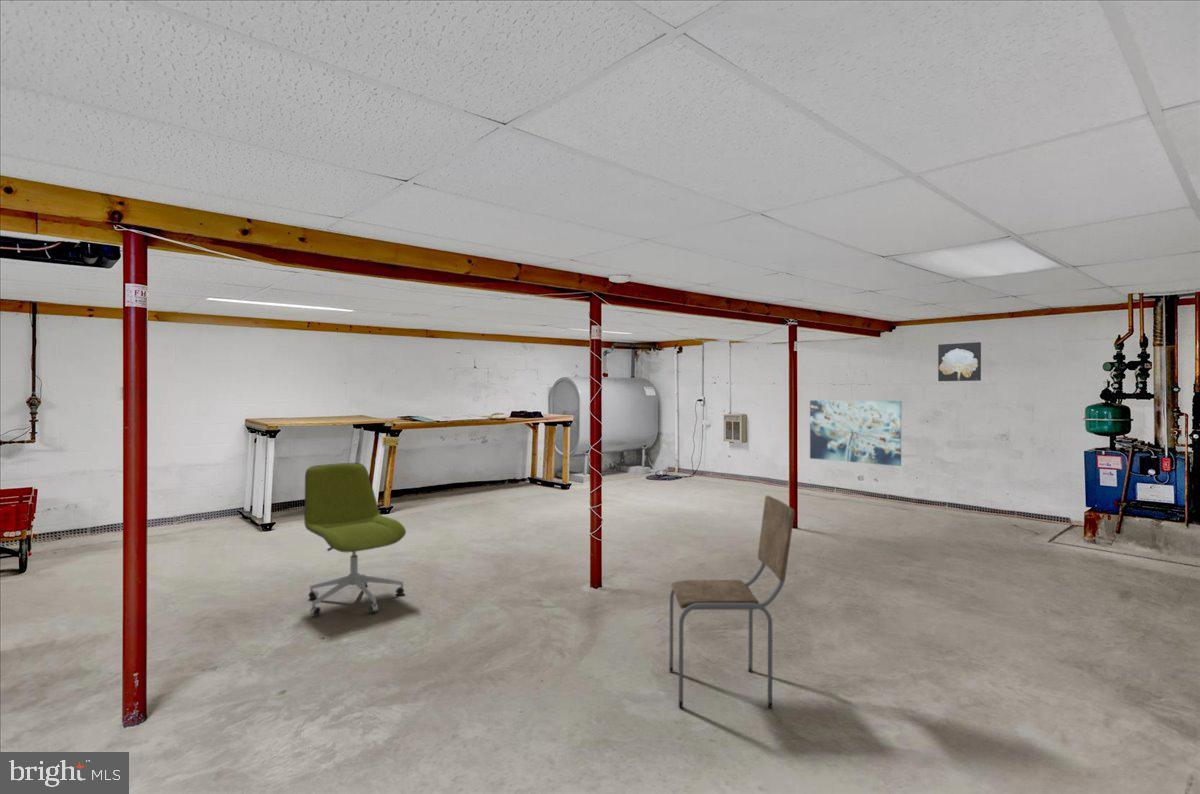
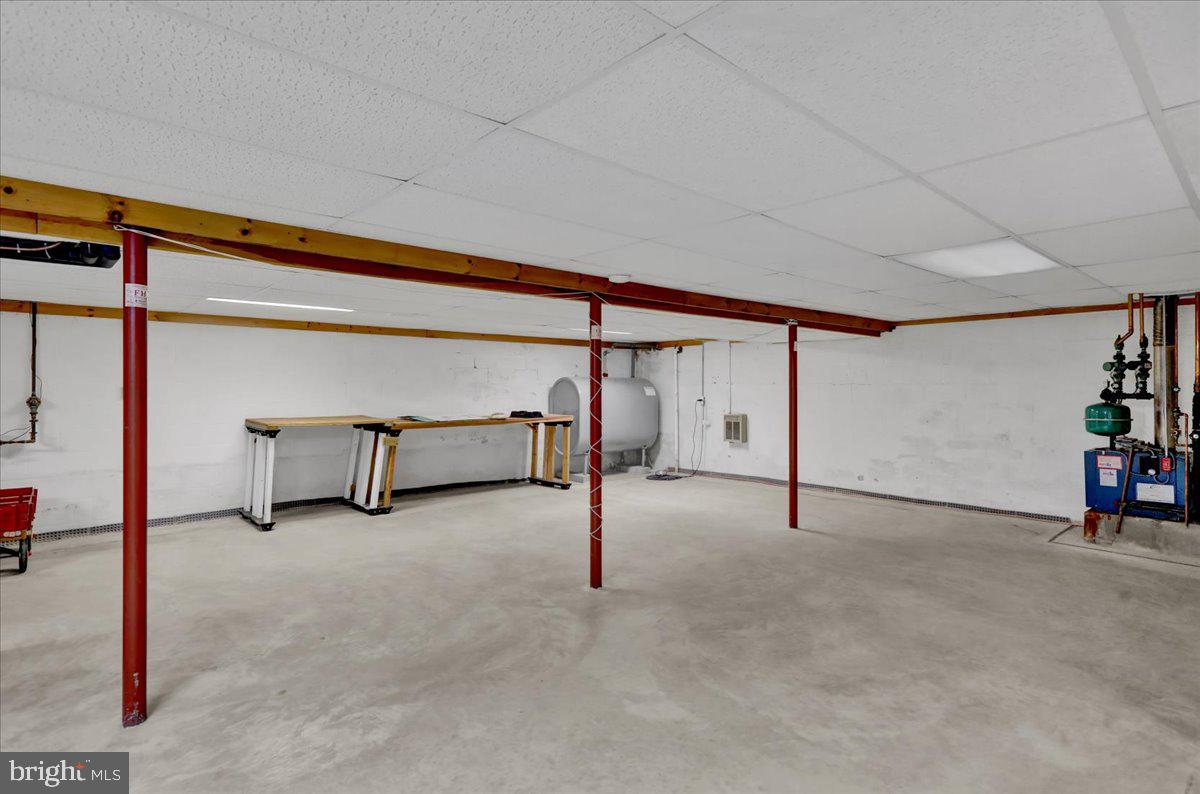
- wall art (959, 362)
- office chair (353, 534)
- dining chair (728, 594)
- wall art (853, 431)
